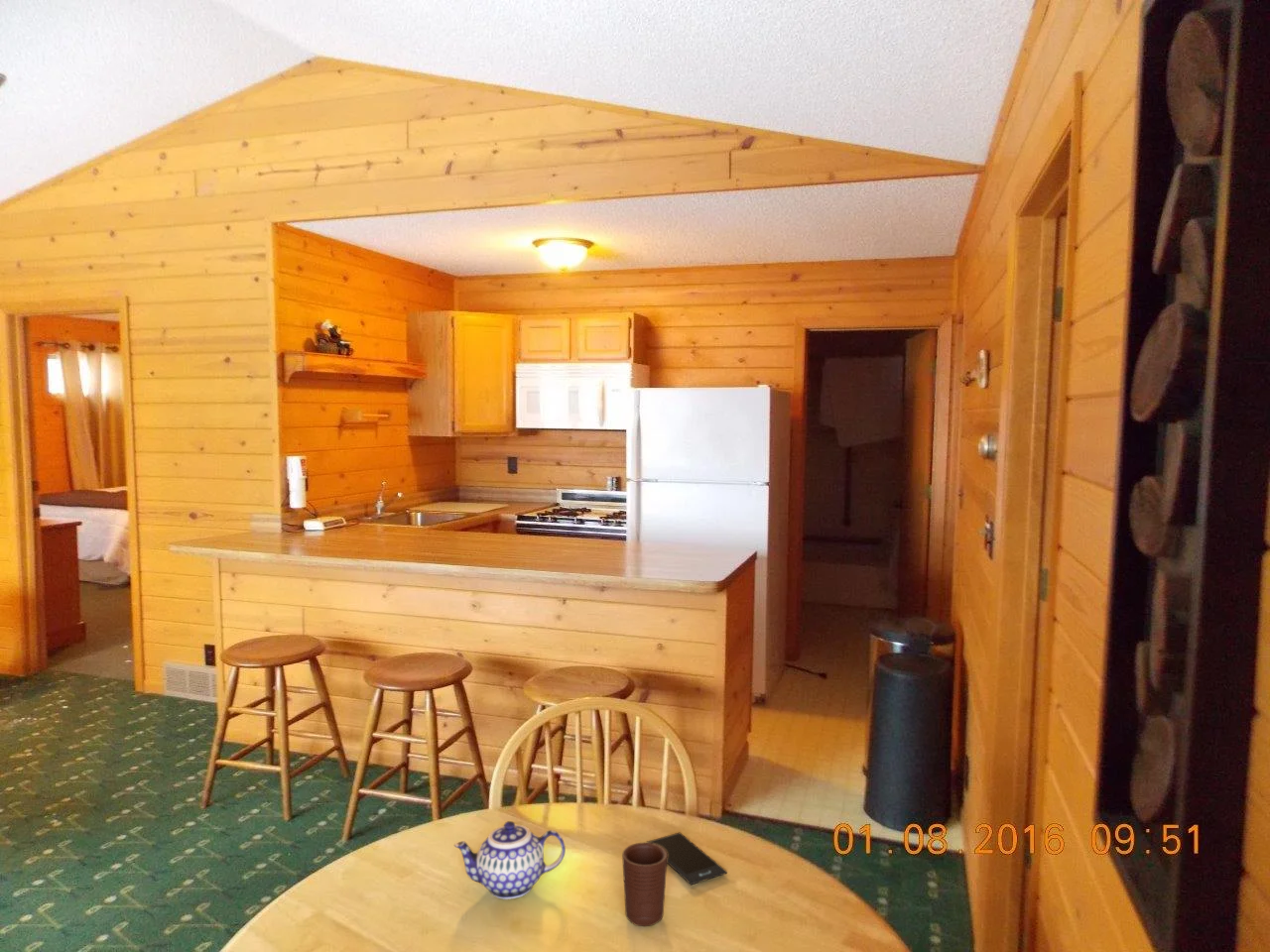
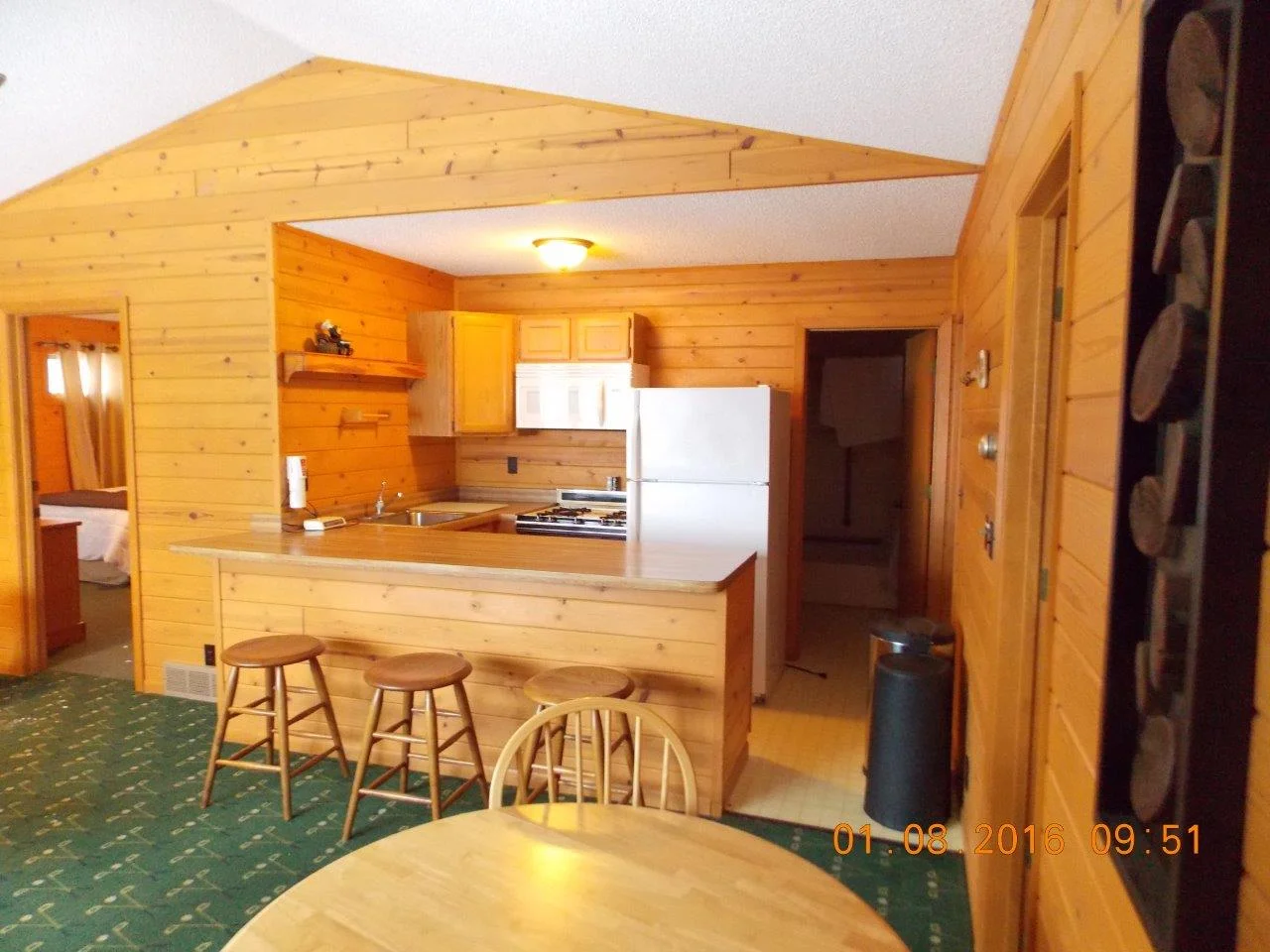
- smartphone (685, 857)
- teapot (510, 854)
- cup (644, 885)
